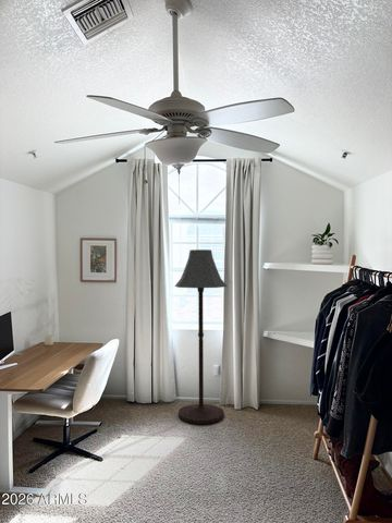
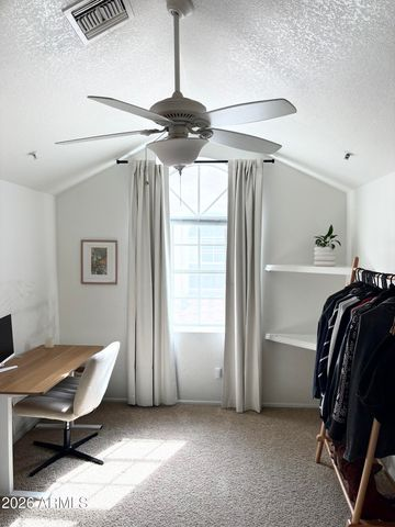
- floor lamp (200, 332)
